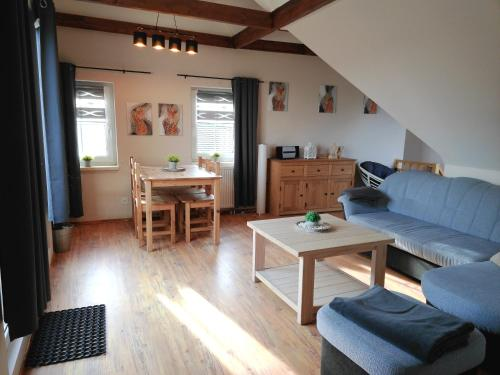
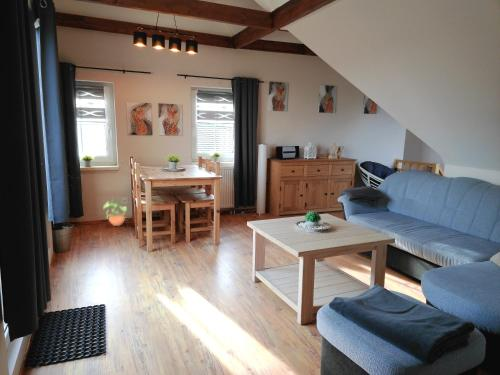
+ potted plant (115, 211)
